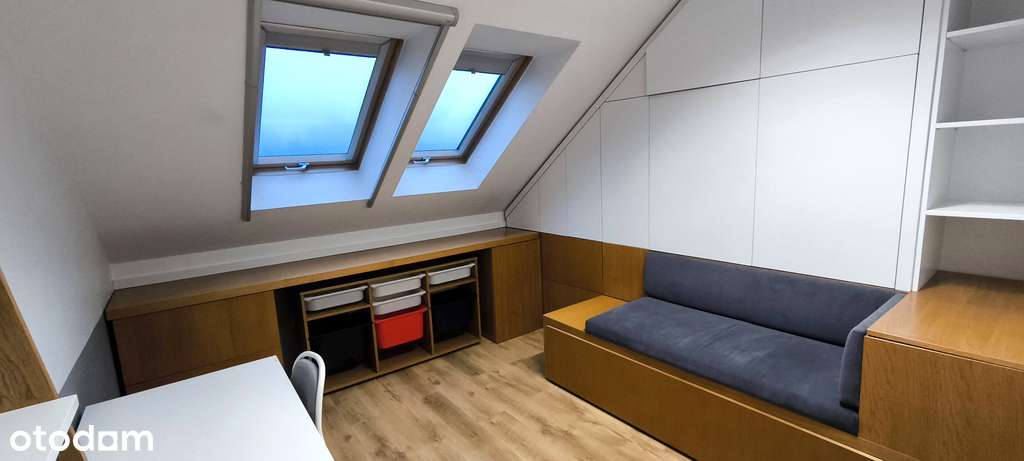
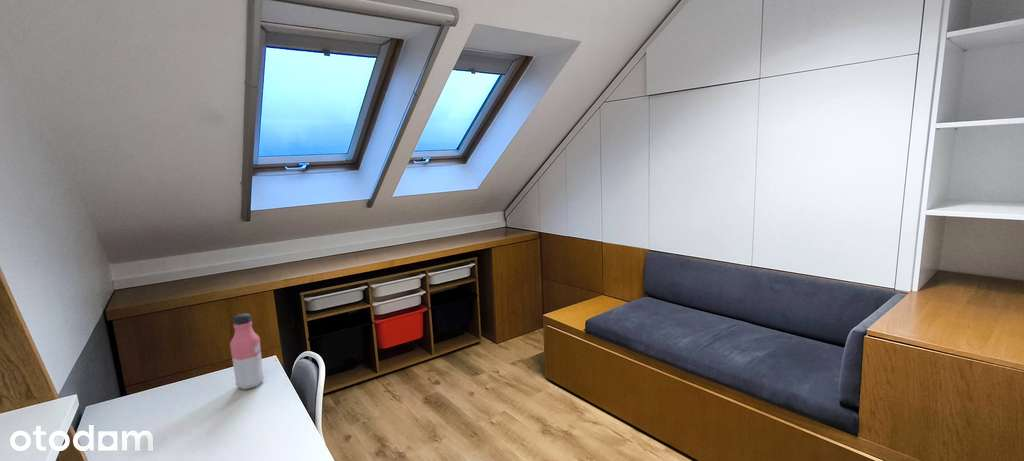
+ water bottle (246, 350)
